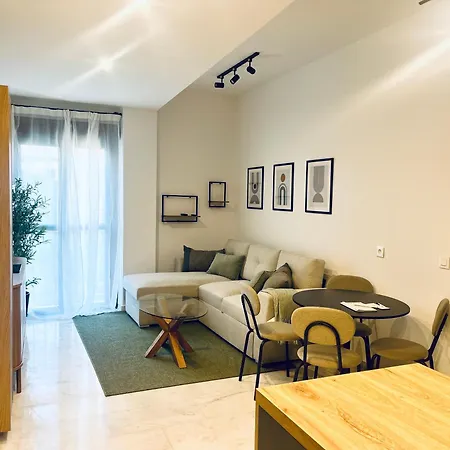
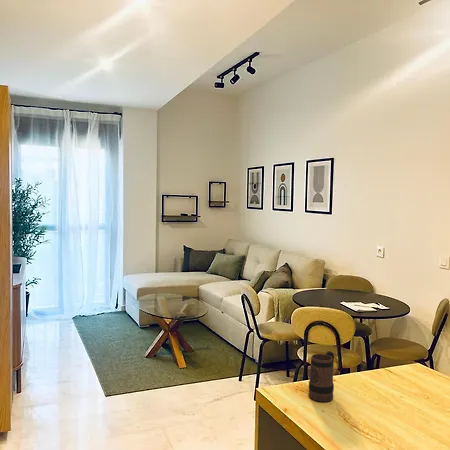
+ mug (324, 374)
